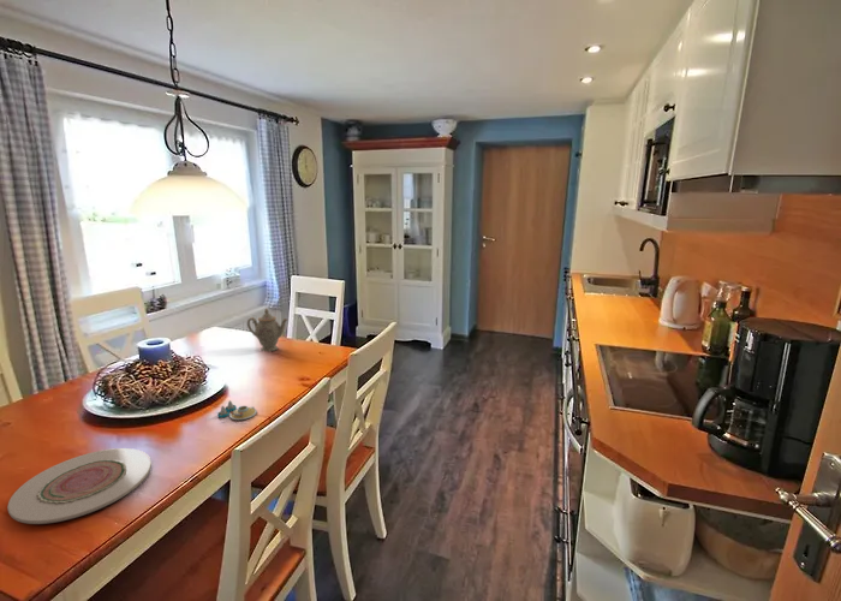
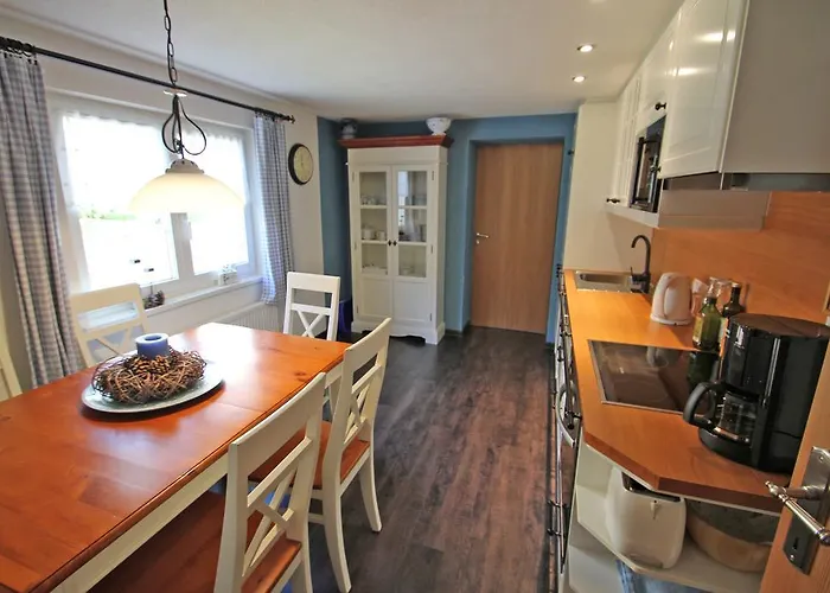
- plate (85, 480)
- chinaware (268, 328)
- salt and pepper shaker set (238, 409)
